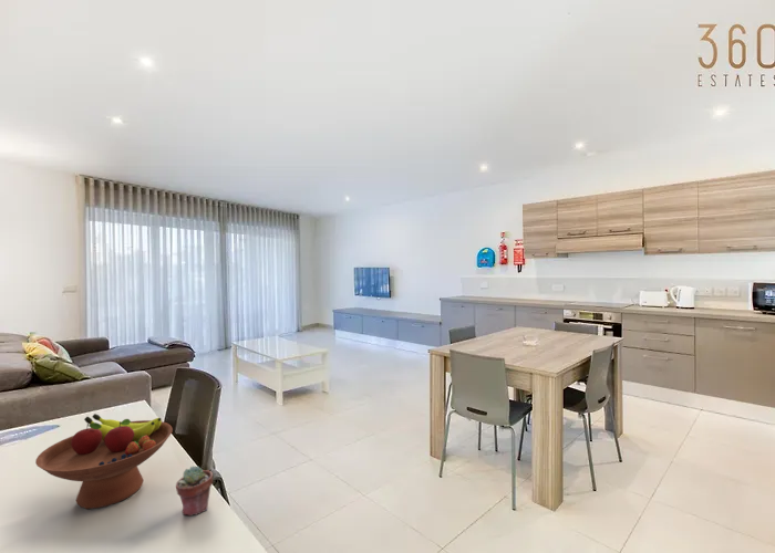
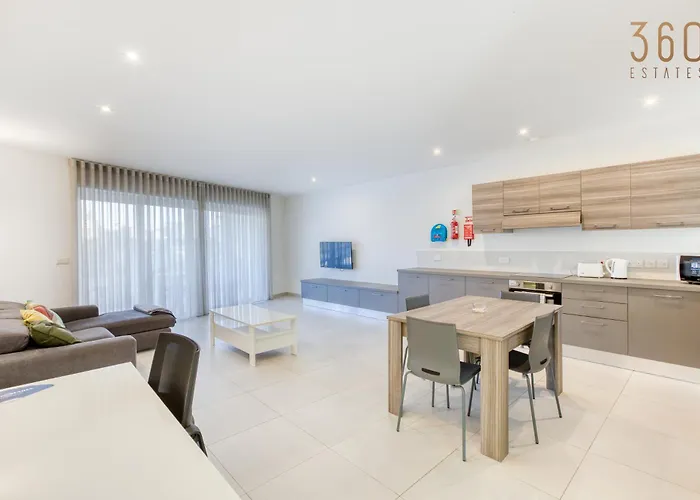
- fruit bowl (110, 457)
- potted succulent (195, 487)
